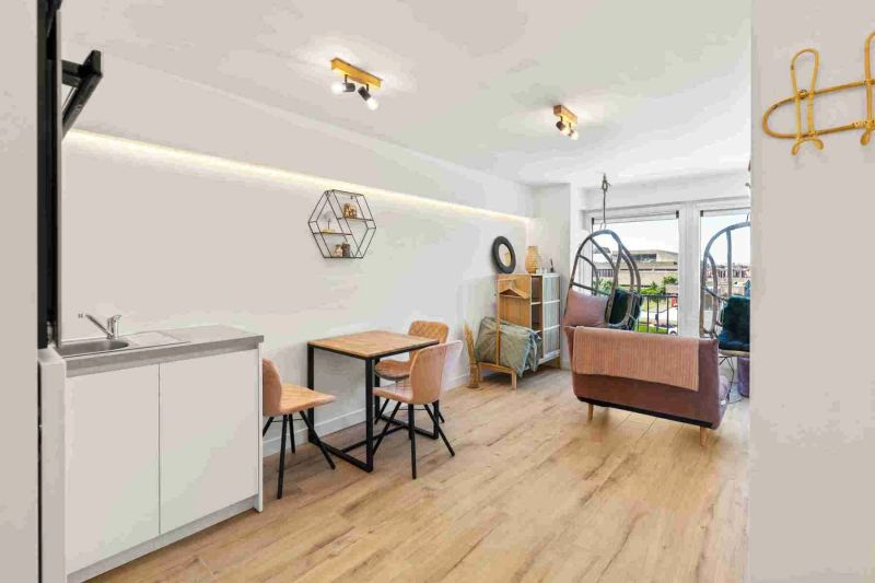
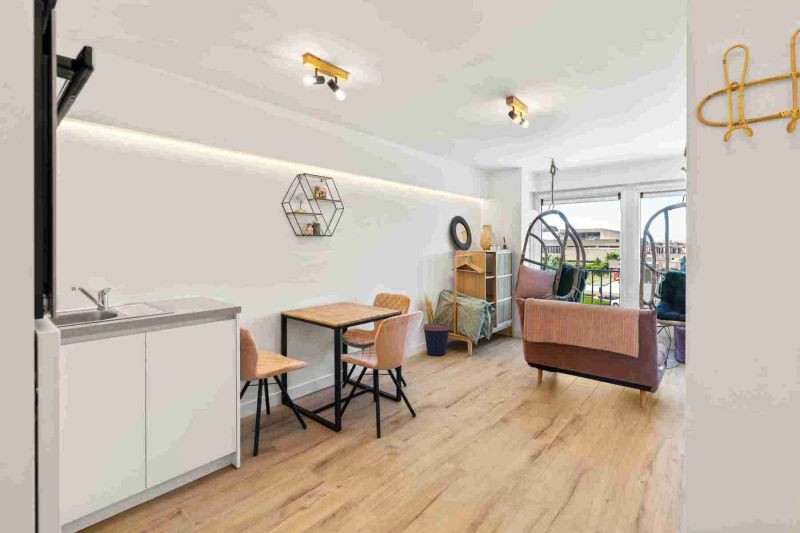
+ coffee cup (436, 339)
